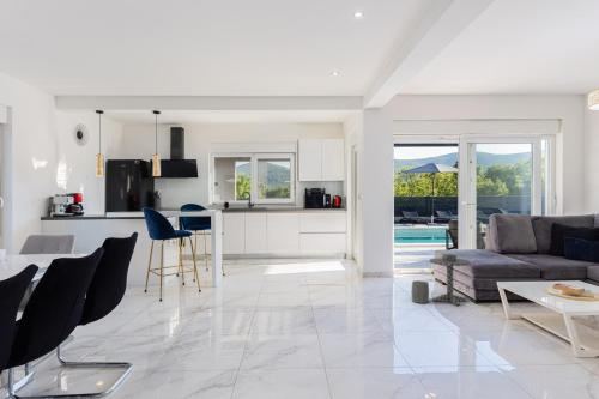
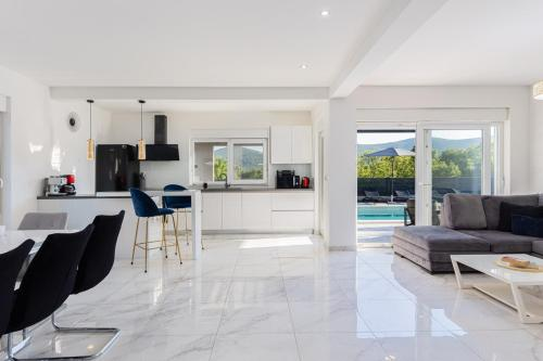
- side table (447, 277)
